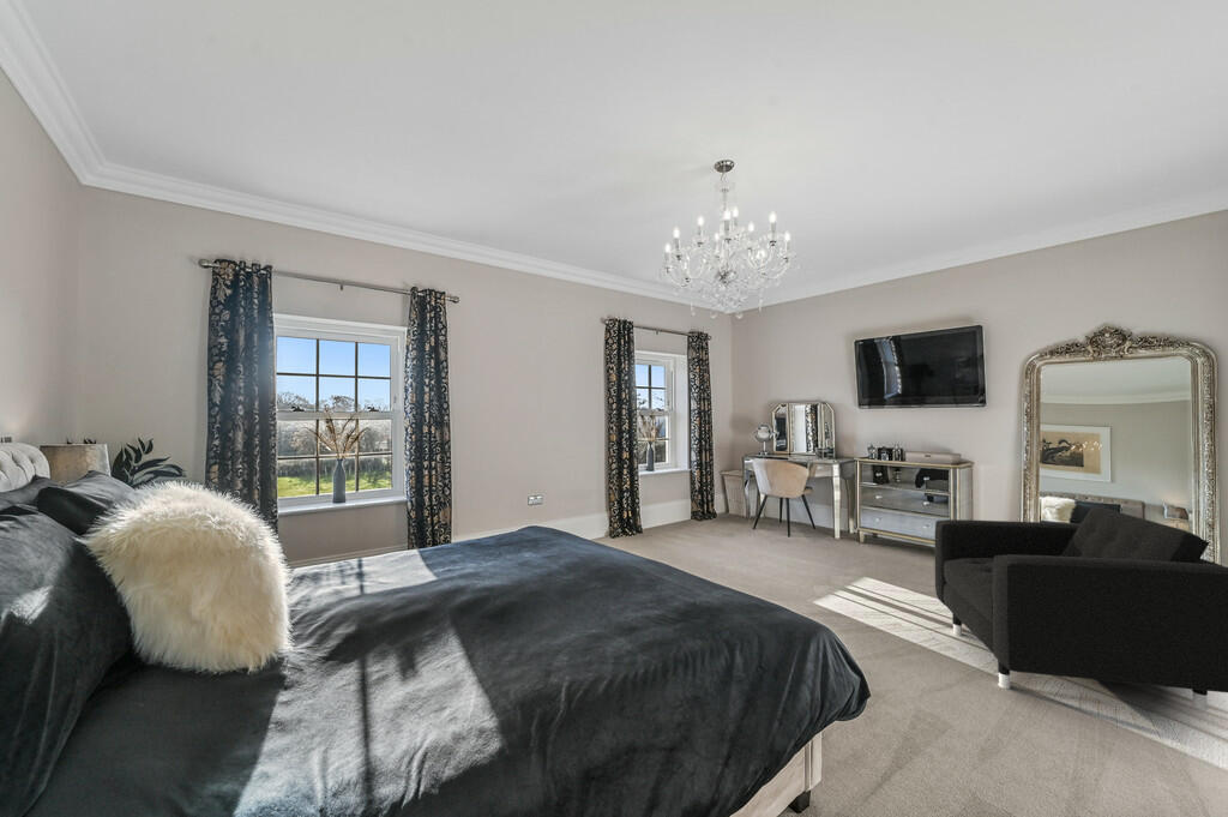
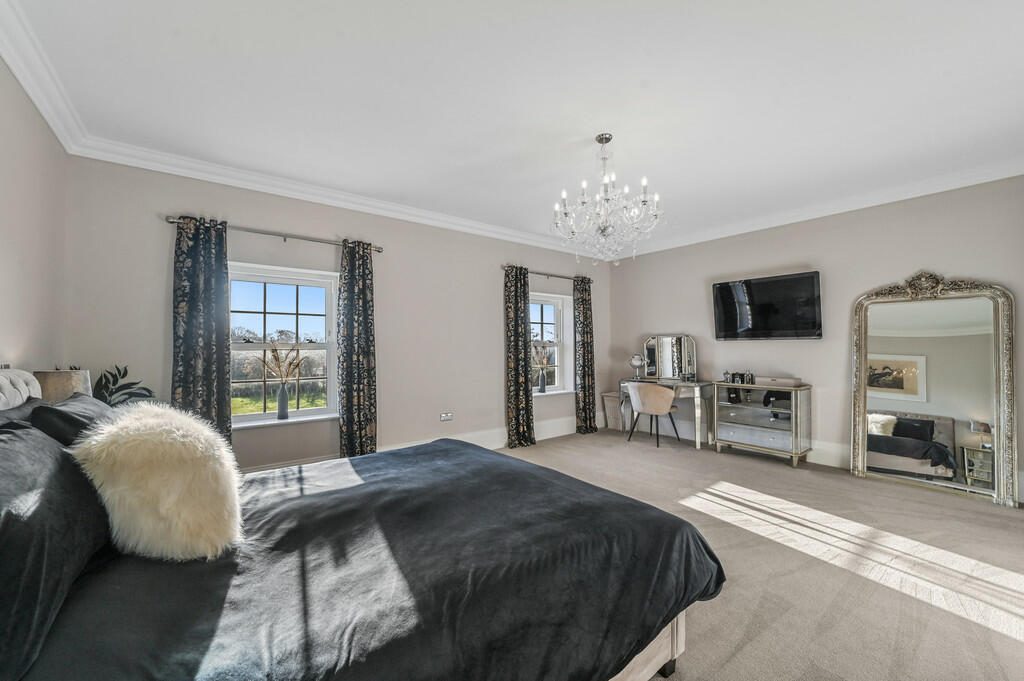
- armchair (1064, 590)
